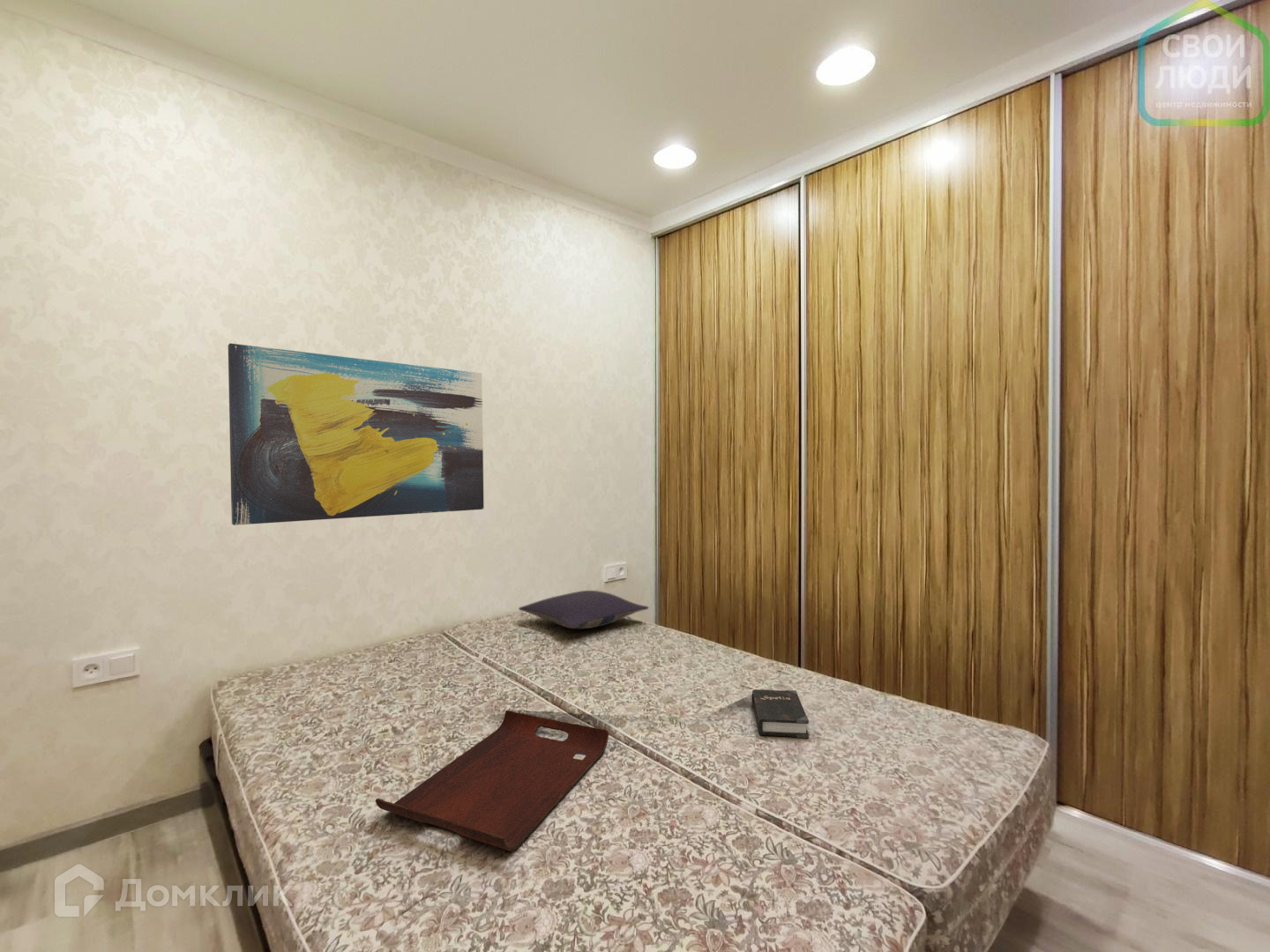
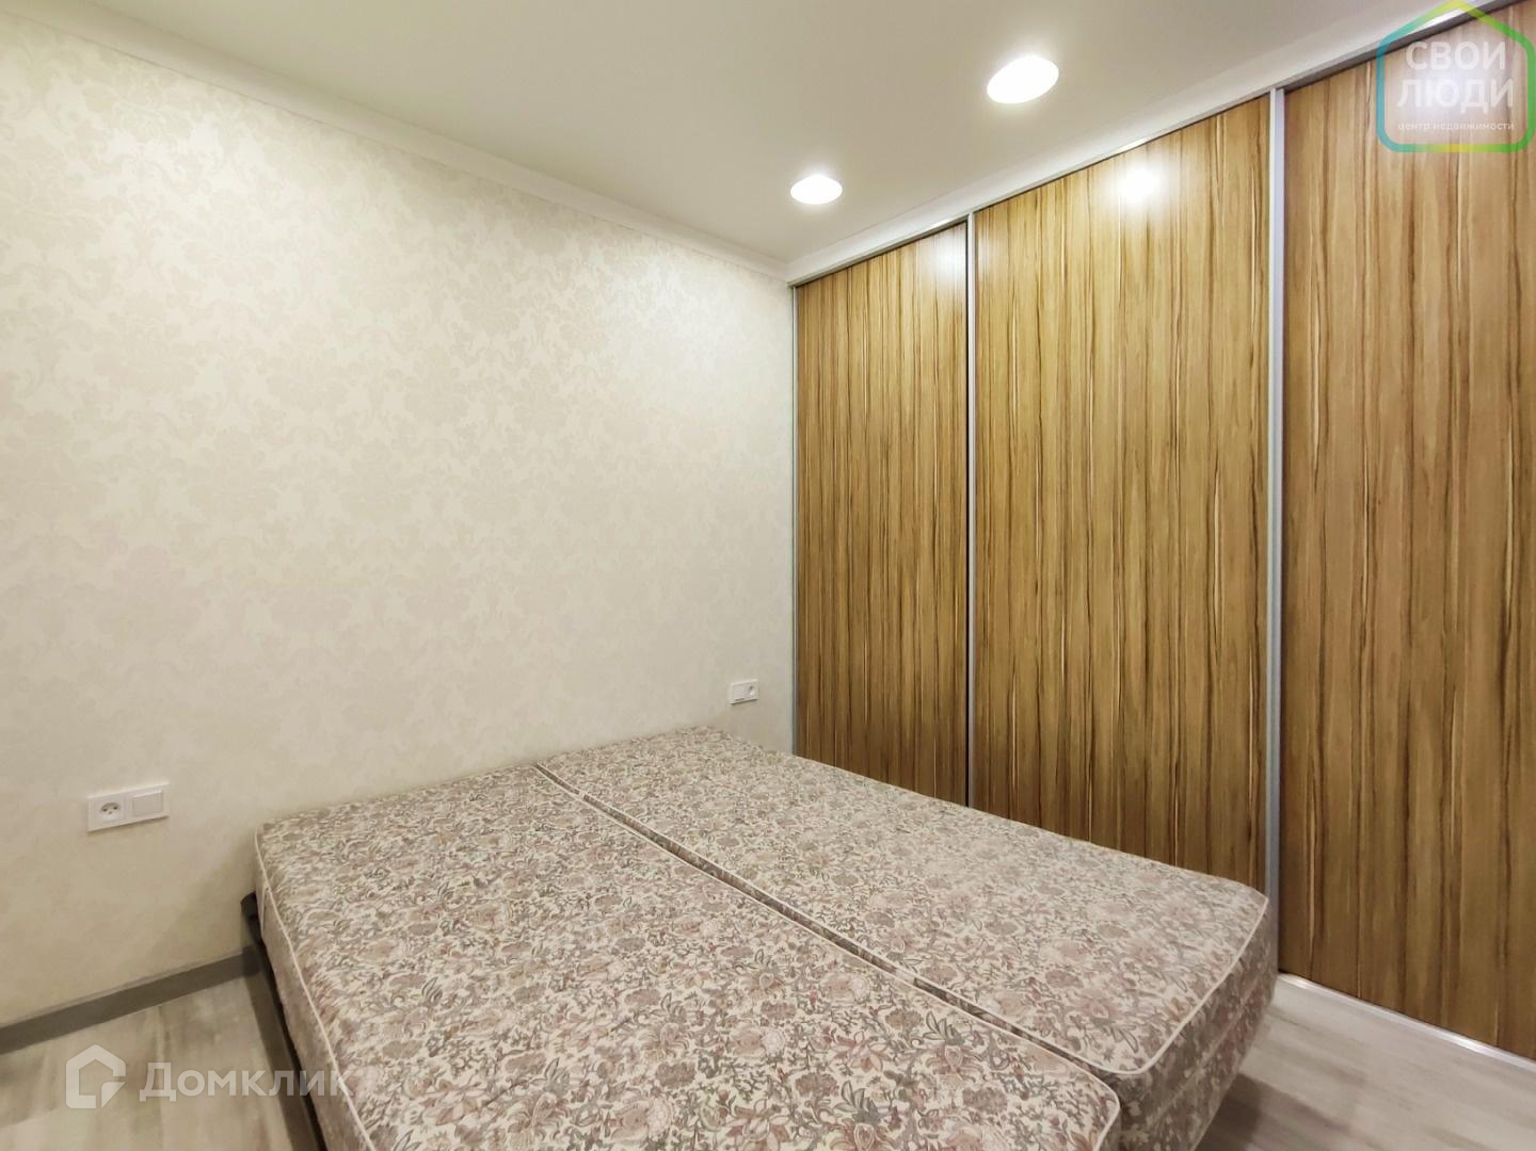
- serving tray (505, 770)
- pillow (583, 608)
- wall art (373, 438)
- hardback book (778, 711)
